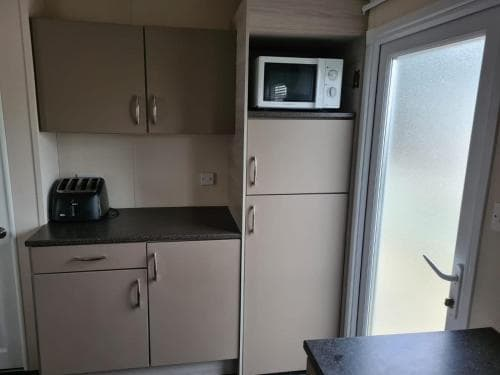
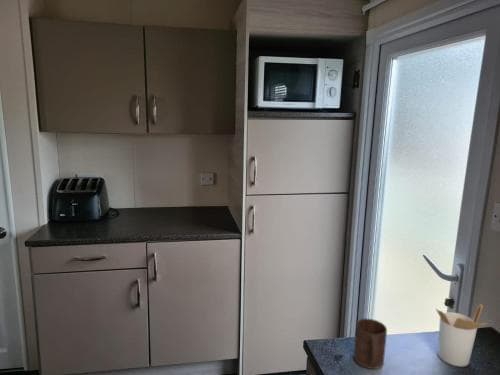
+ utensil holder (460, 335)
+ cup (372, 346)
